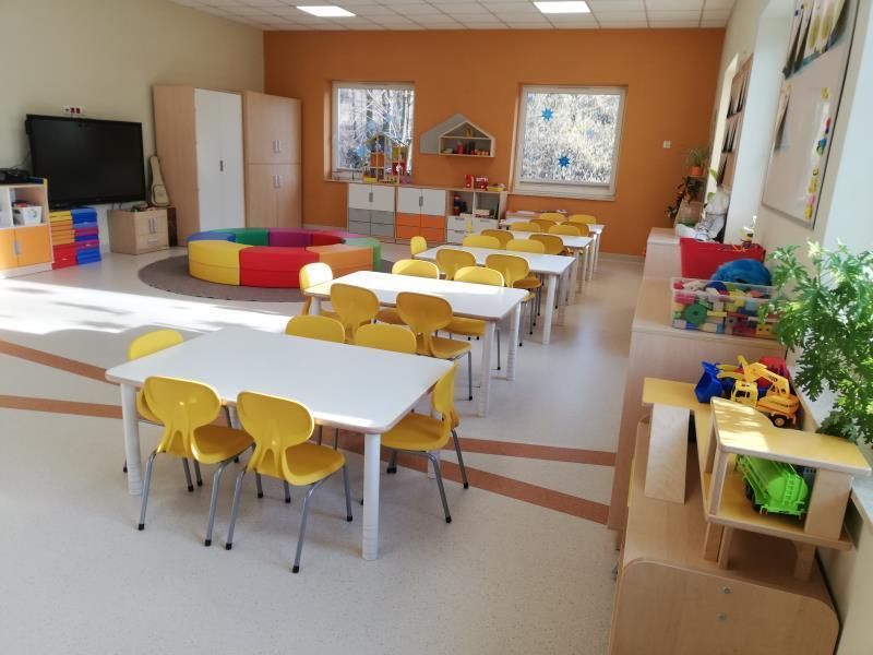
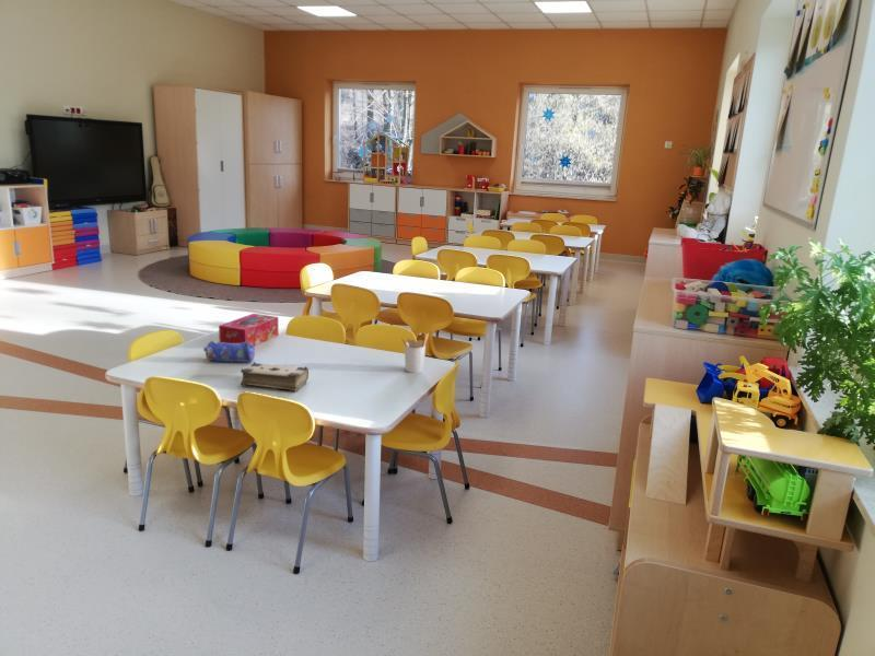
+ book (275, 374)
+ pencil case (230, 351)
+ tissue box (249, 330)
+ utensil holder (415, 352)
